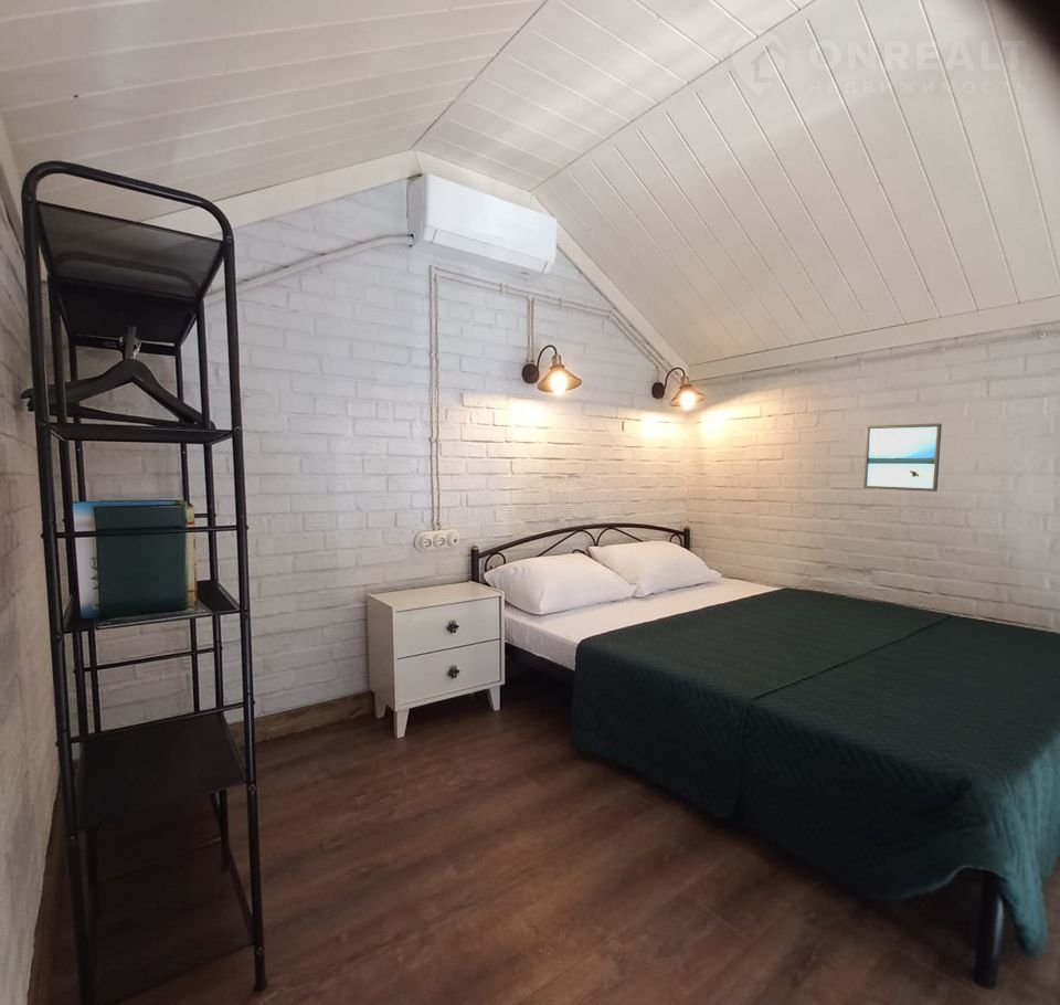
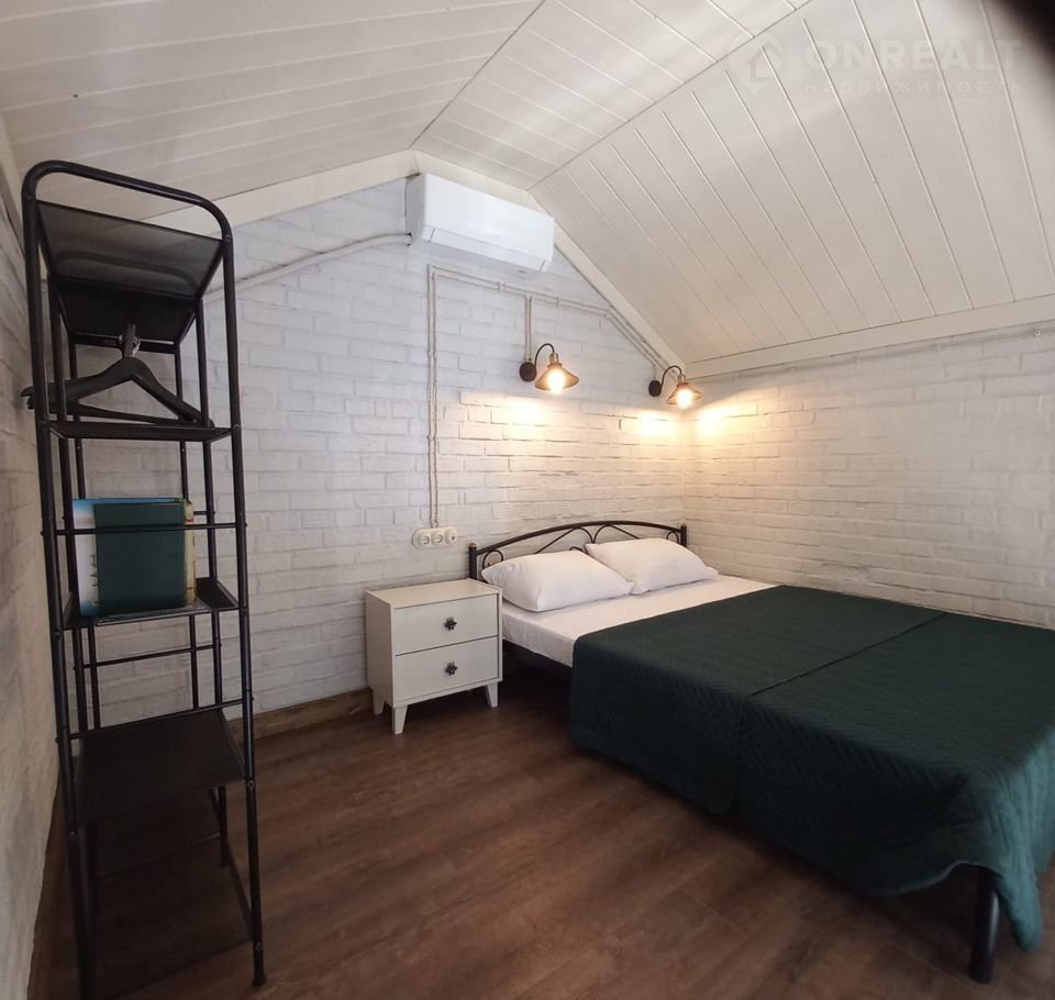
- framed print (900, 457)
